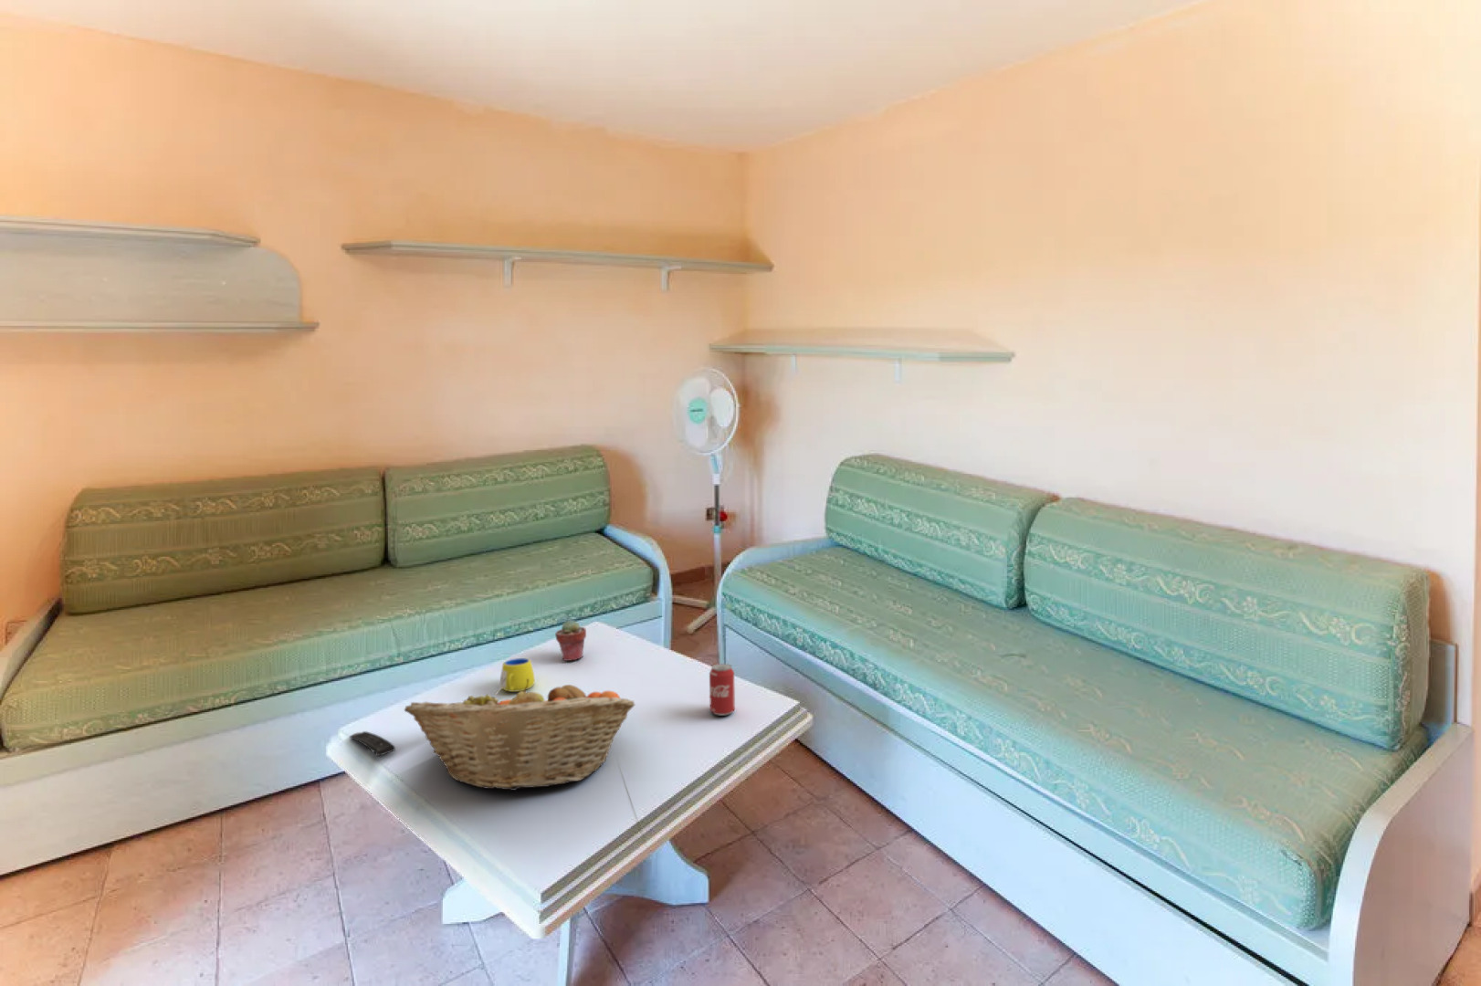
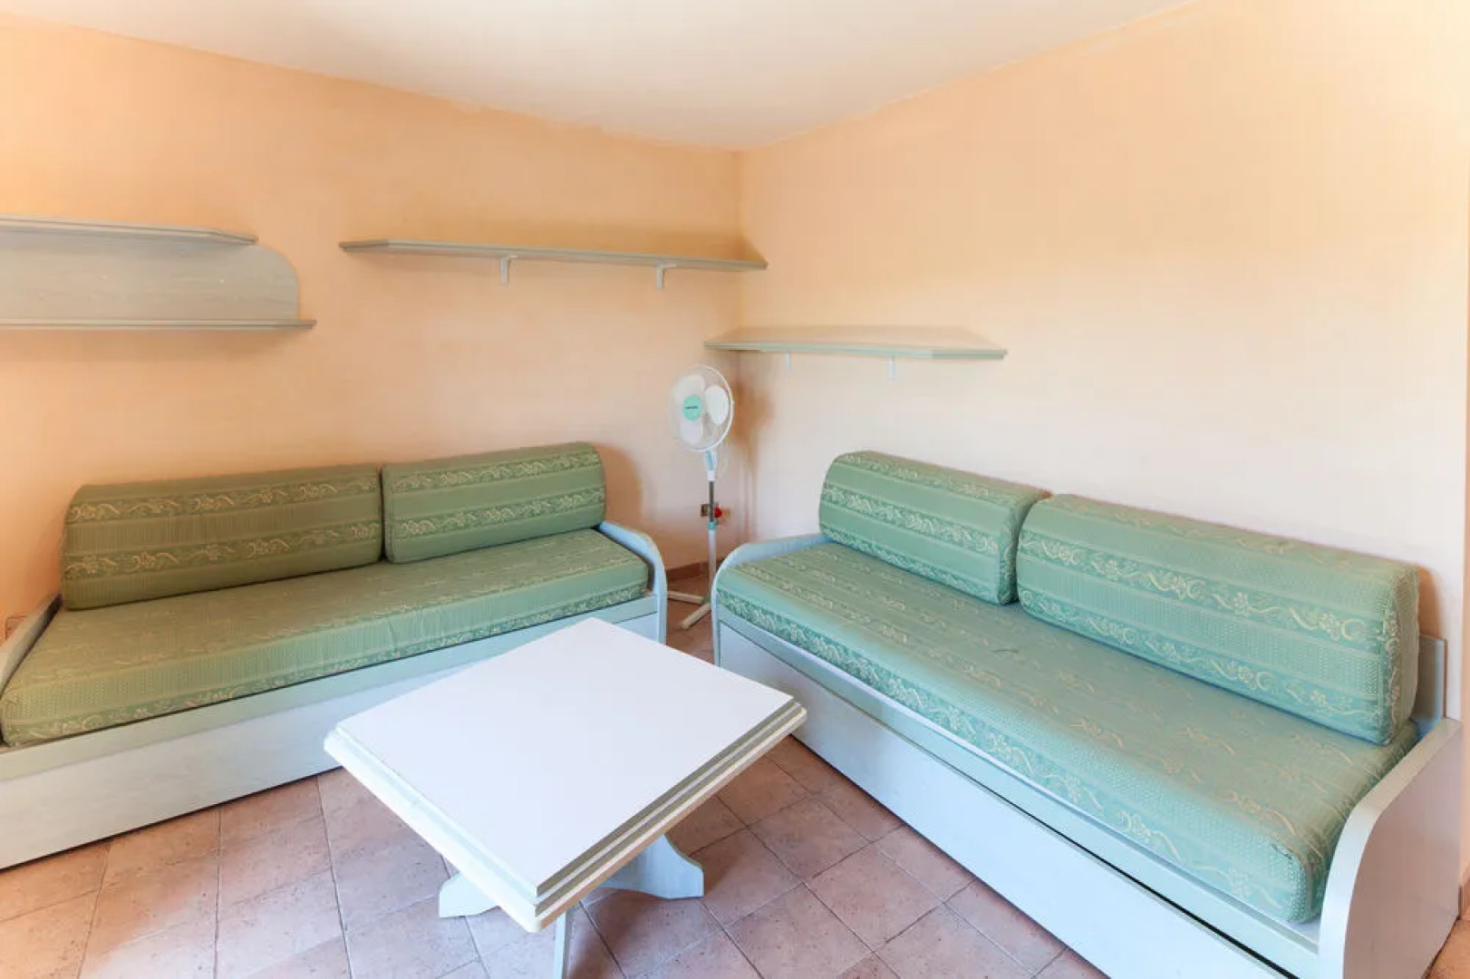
- potted succulent (571, 638)
- beverage can (722, 689)
- fruit basket (523, 721)
- remote control (370, 742)
- mug (515, 677)
